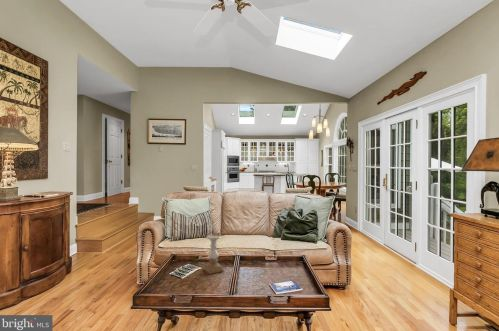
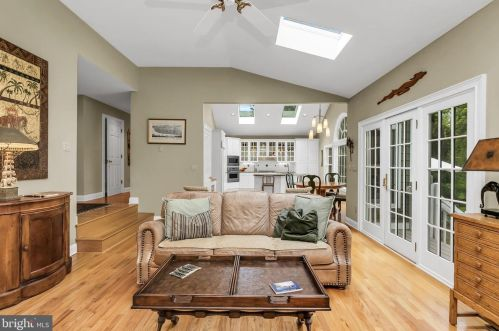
- candle holder (213, 253)
